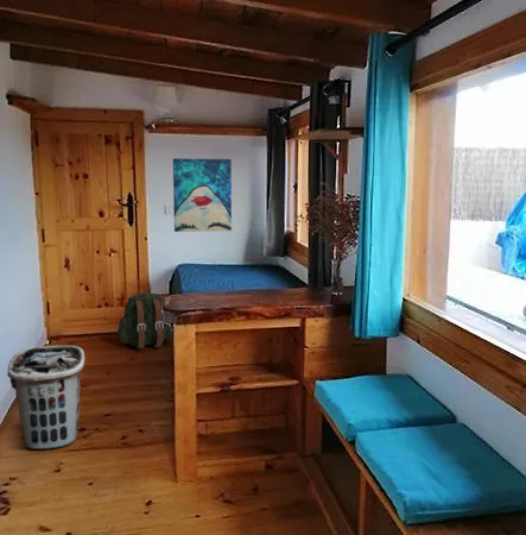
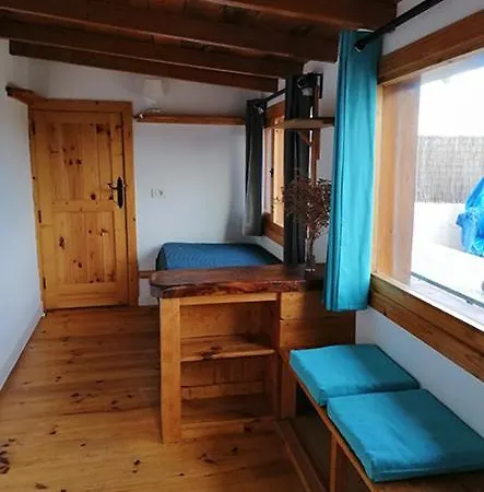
- wall art (202, 195)
- backpack (145, 319)
- clothes hamper (49, 389)
